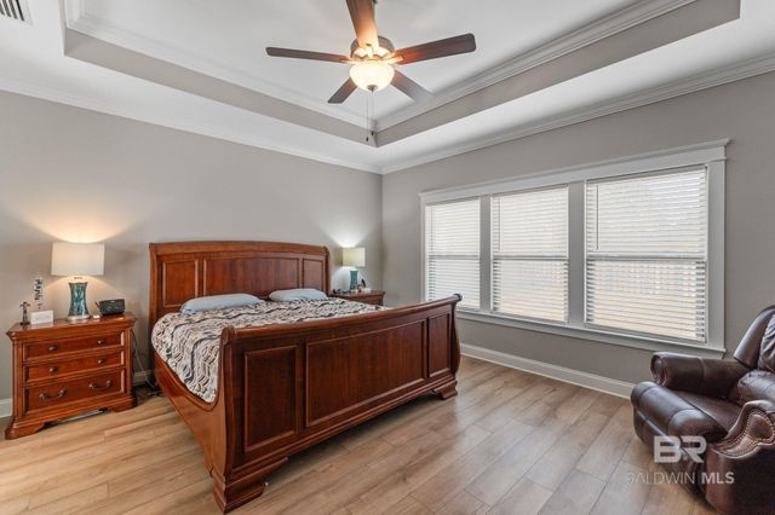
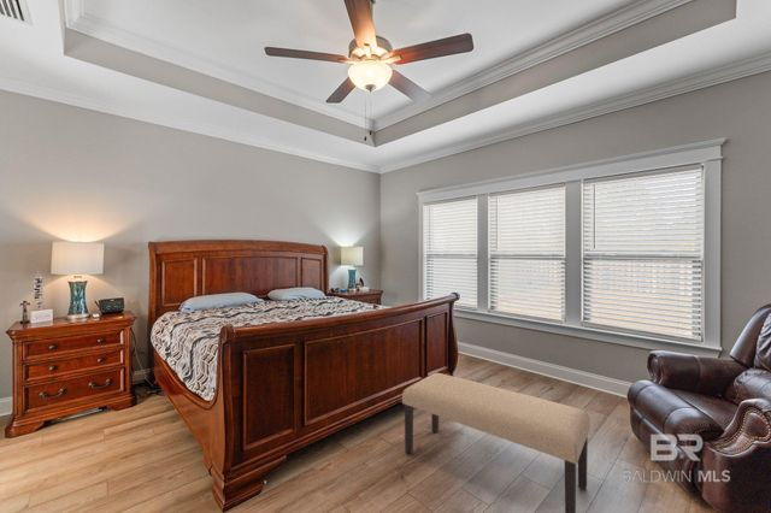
+ bench (488, 431)
